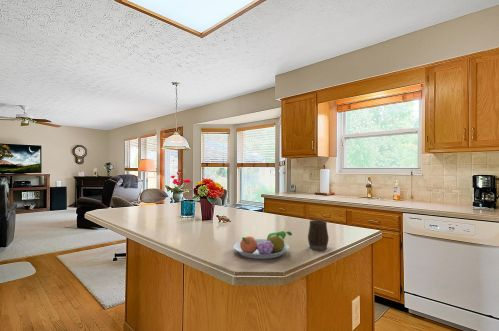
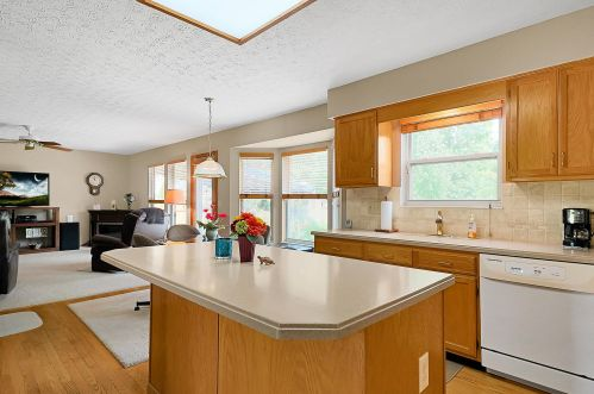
- fruit bowl (263, 240)
- mug (318, 233)
